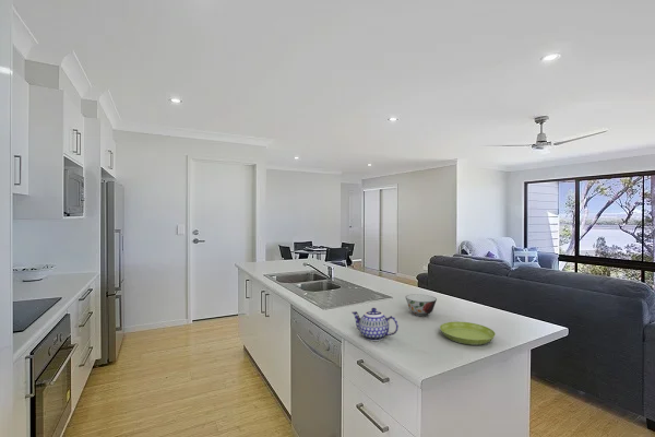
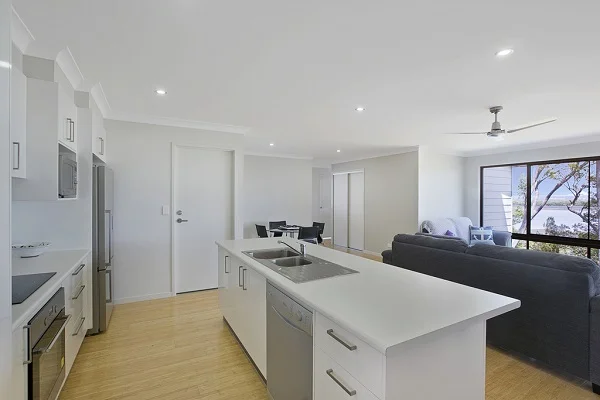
- soup bowl (420, 306)
- saucer (466, 333)
- teapot (373, 322)
